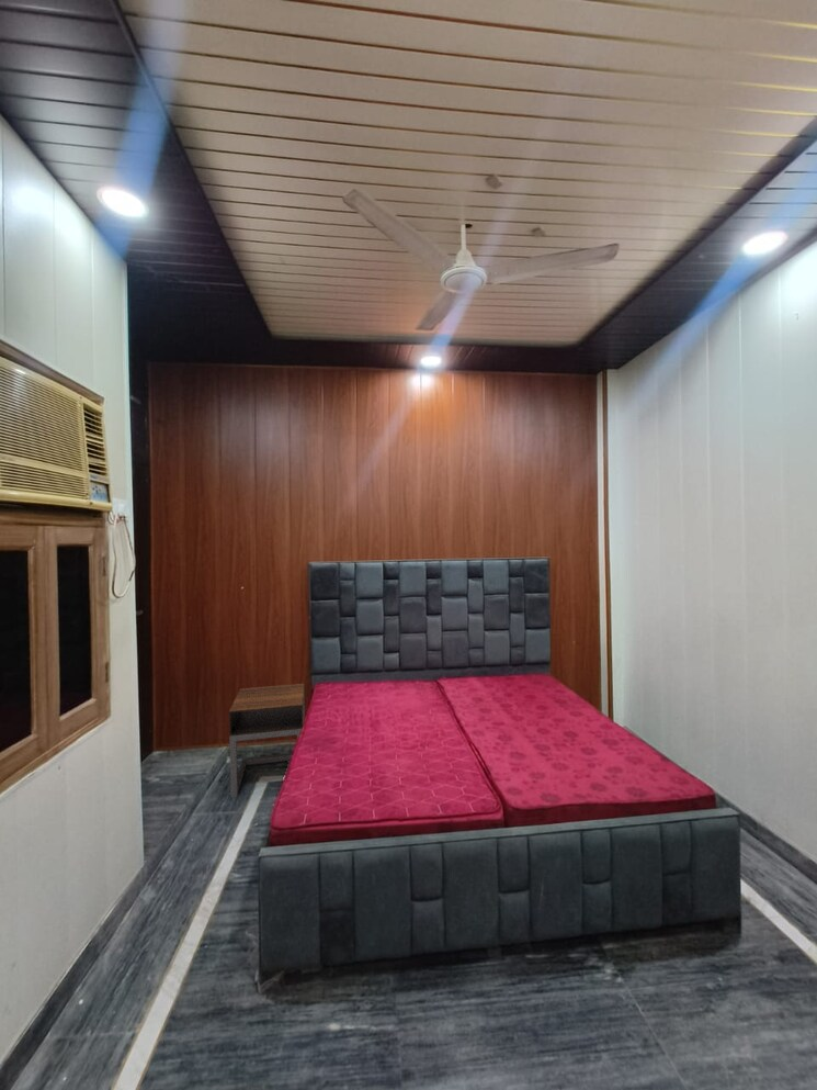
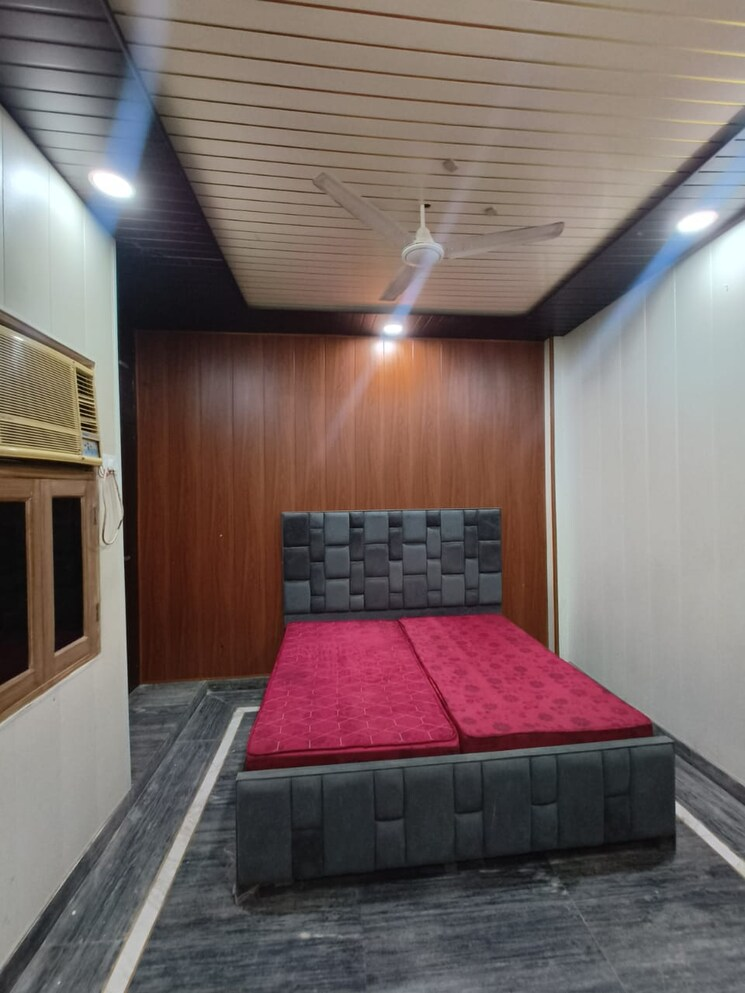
- nightstand (270, 735)
